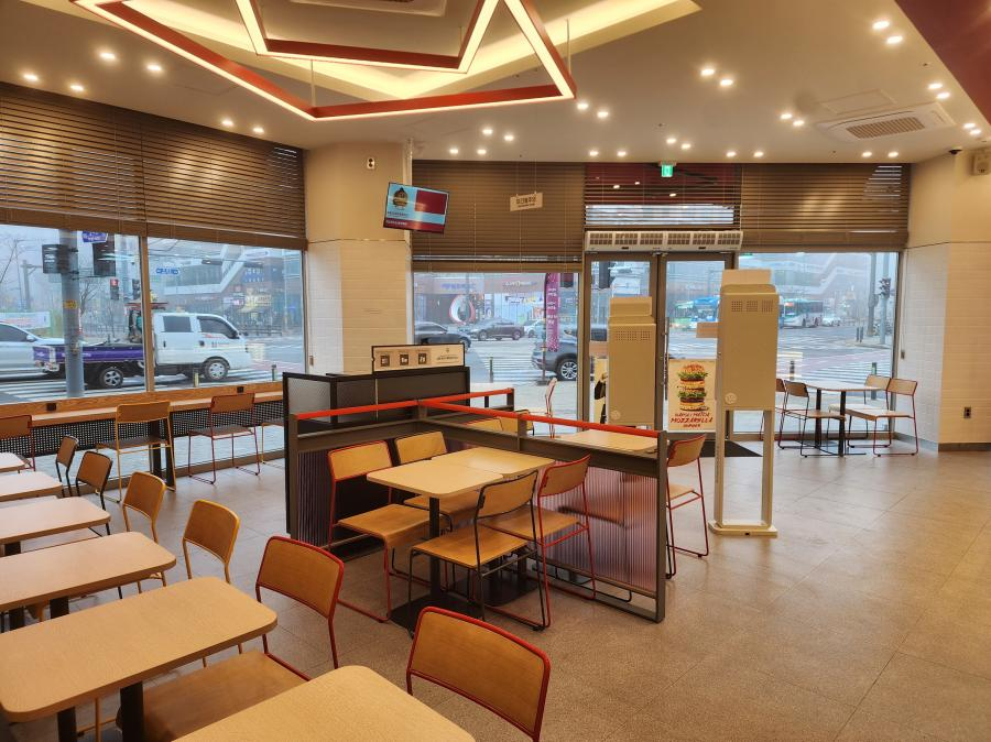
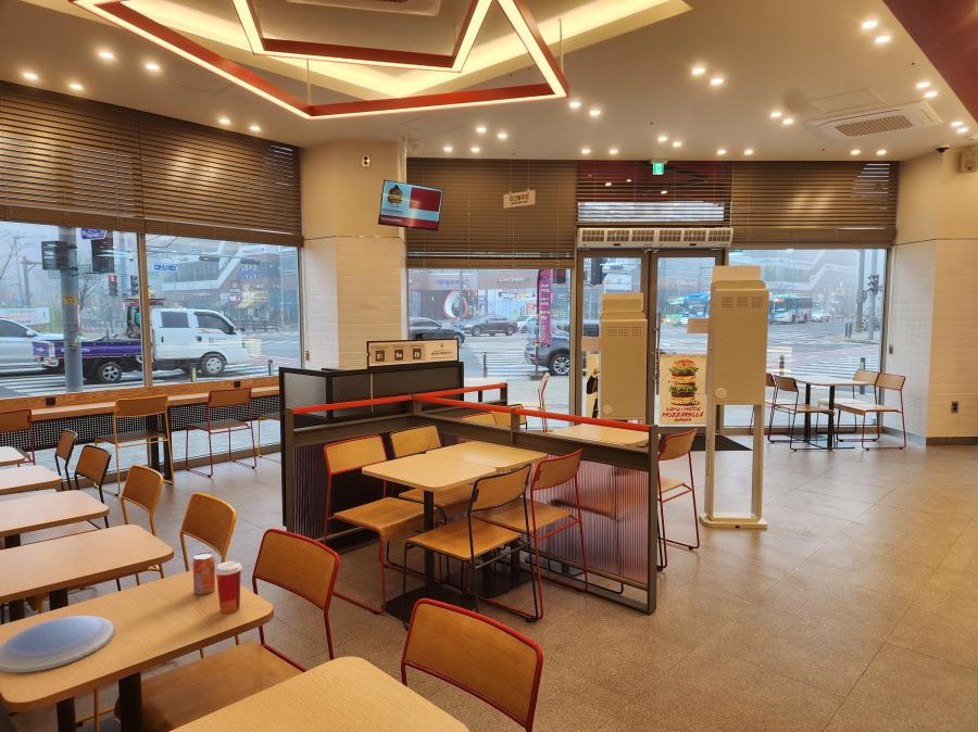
+ paper cup (228, 586)
+ plate (55, 636)
+ beverage can (203, 572)
